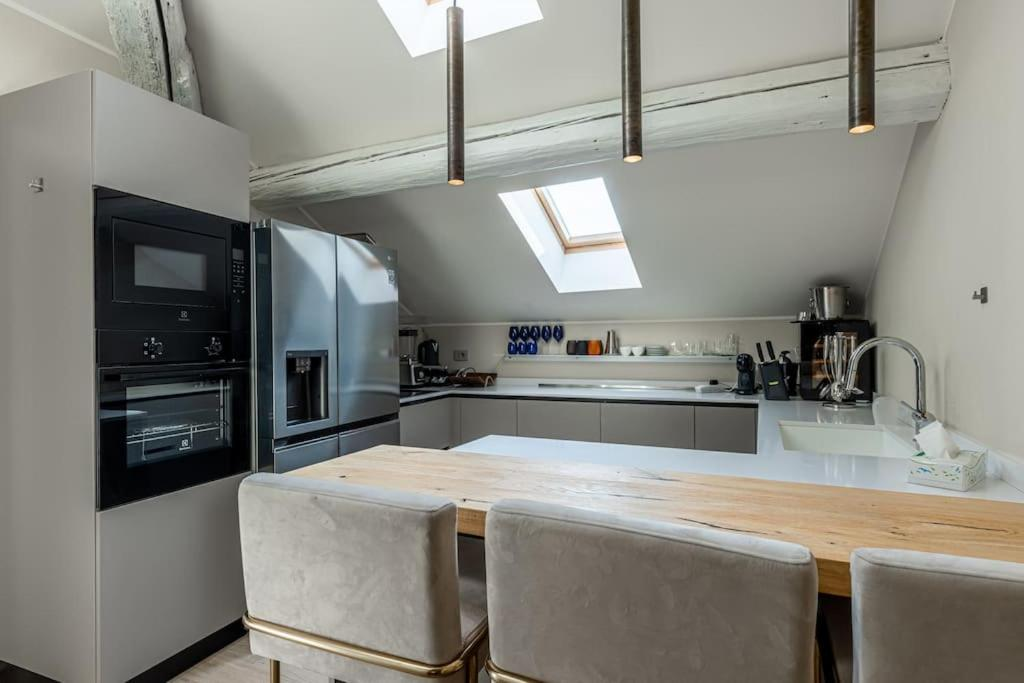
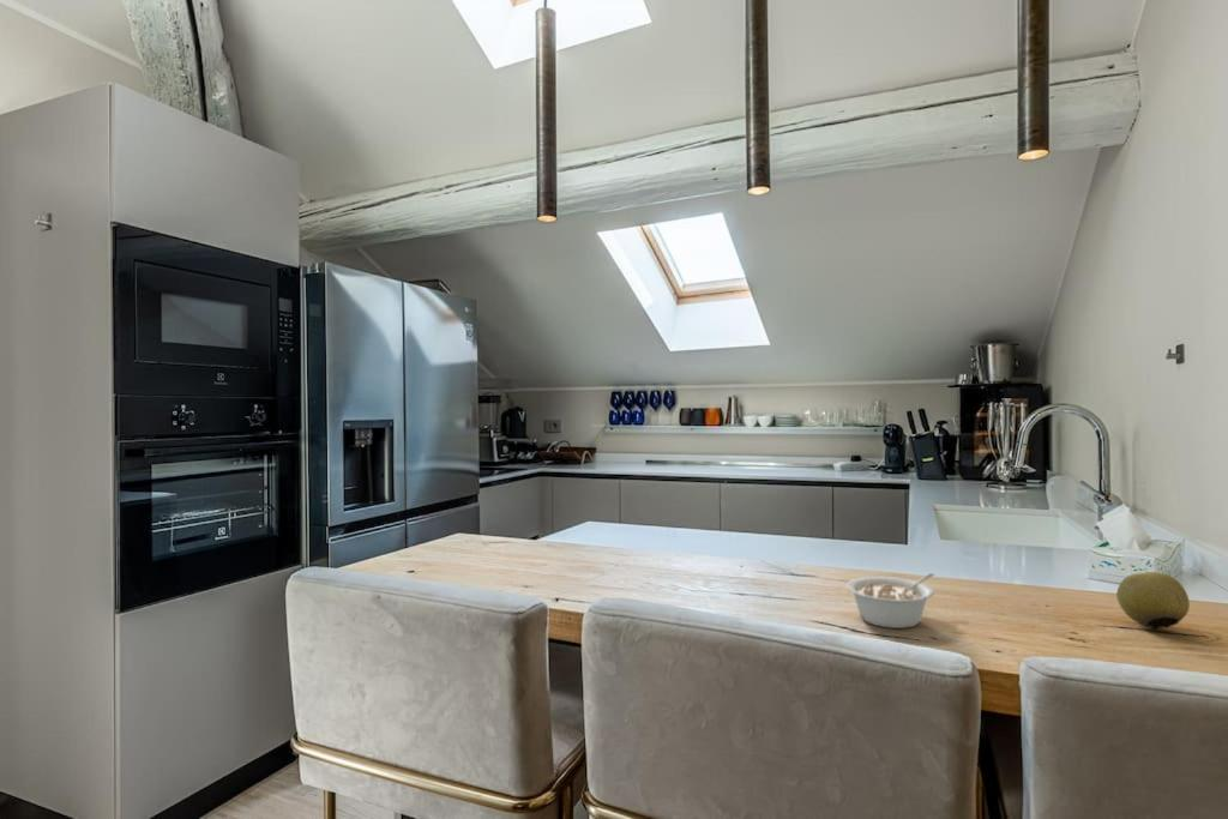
+ legume (890, 598)
+ fruit (1152, 598)
